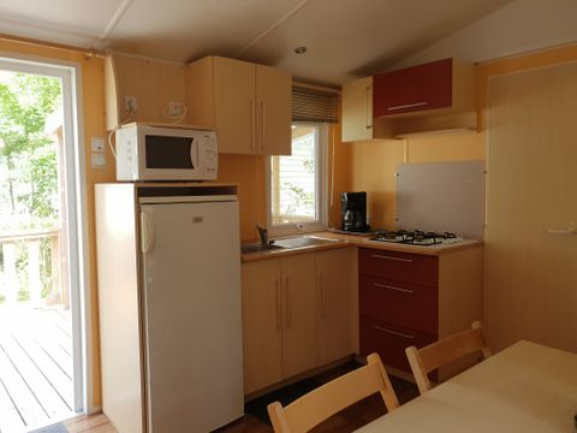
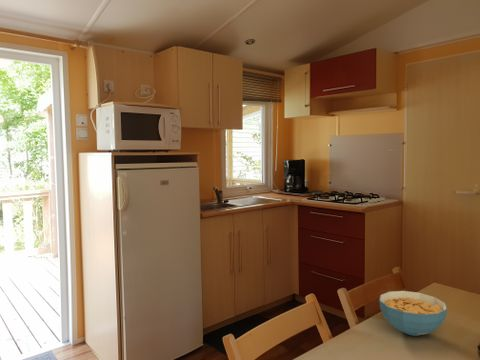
+ cereal bowl (411, 316)
